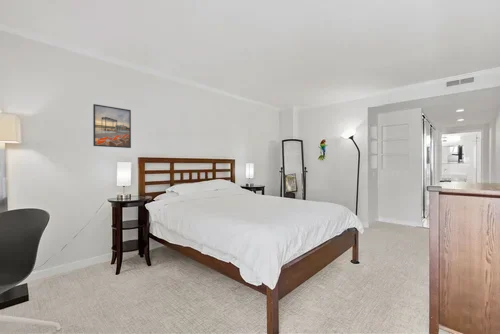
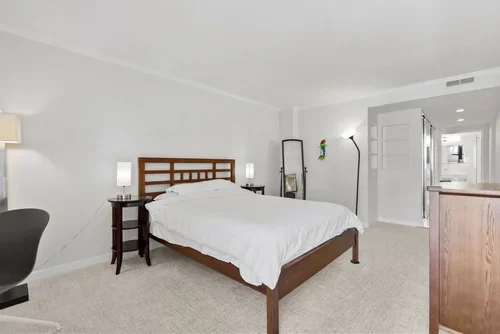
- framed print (113, 127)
